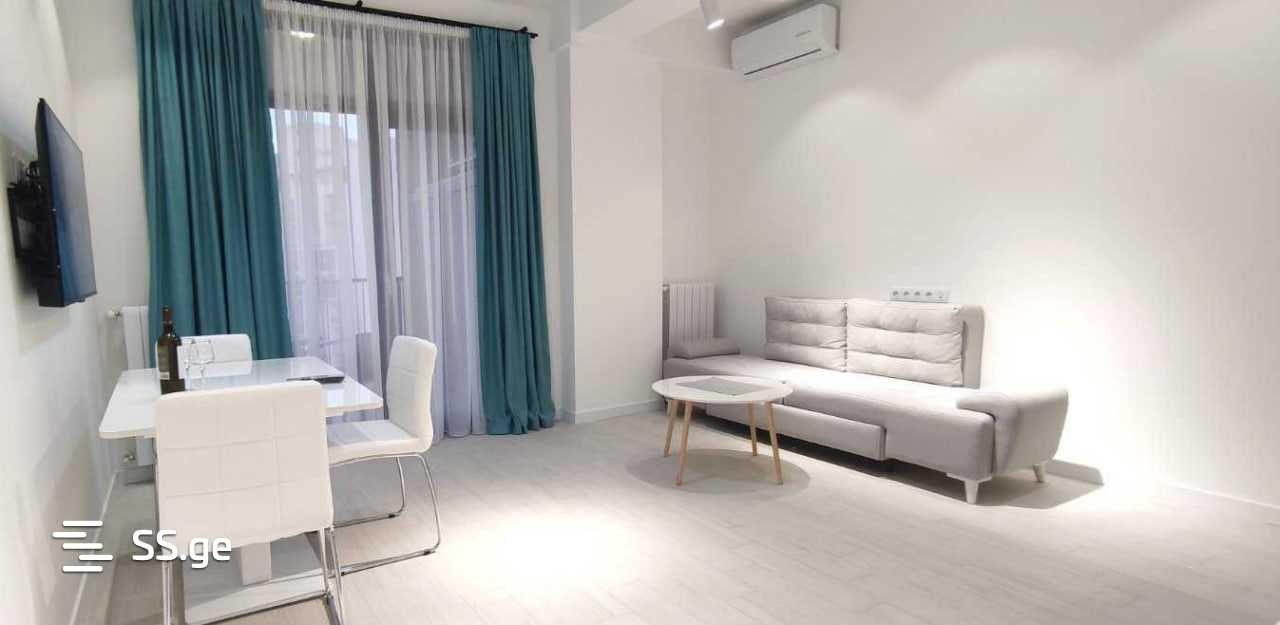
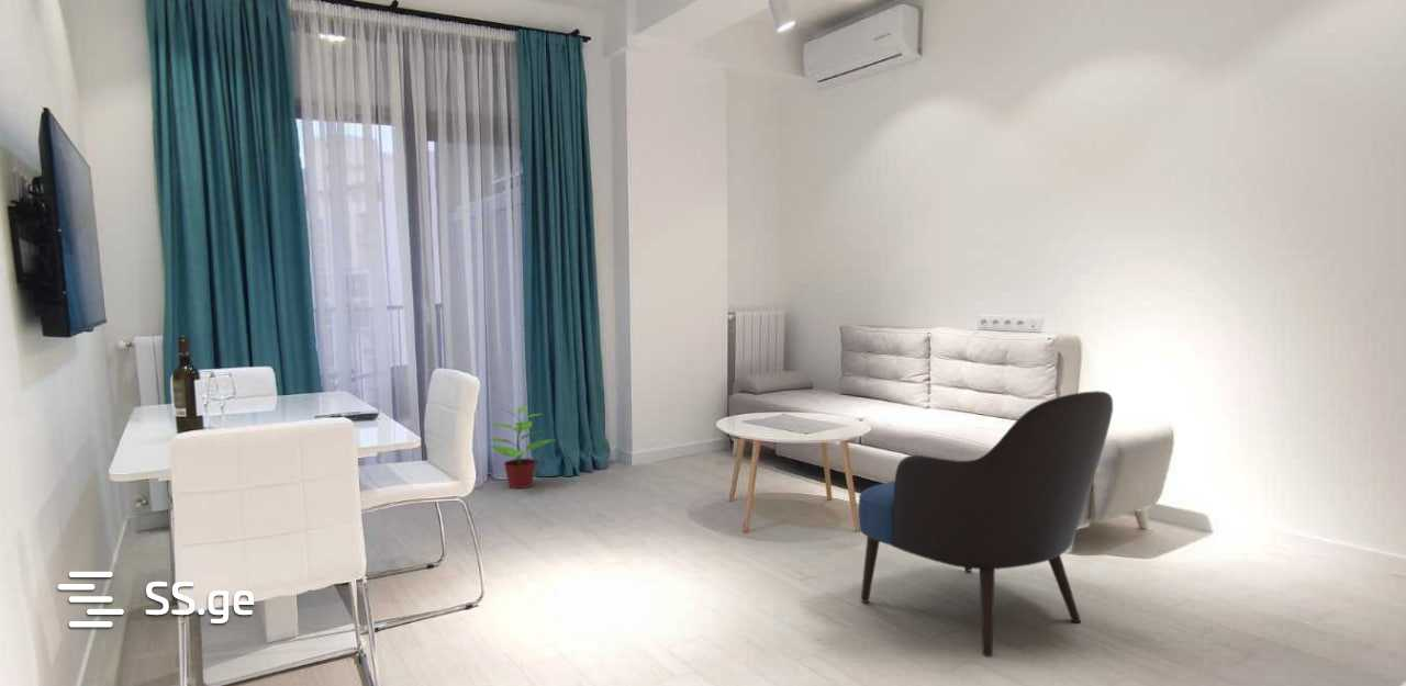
+ potted plant (518, 443)
+ armchair (987, 499)
